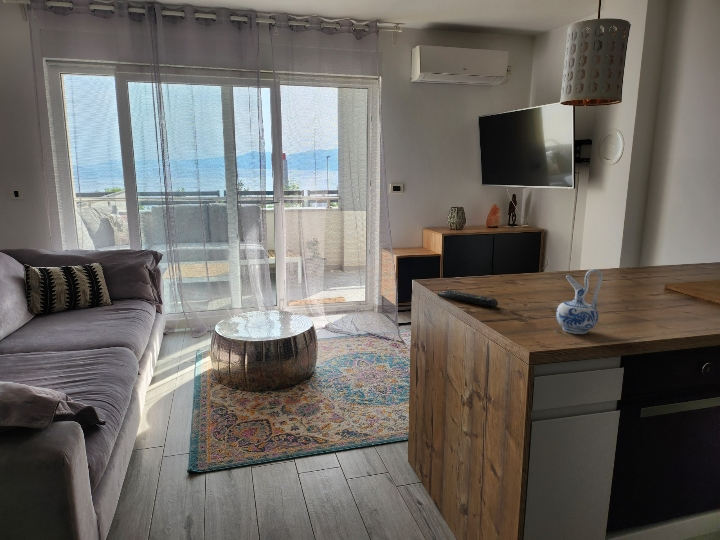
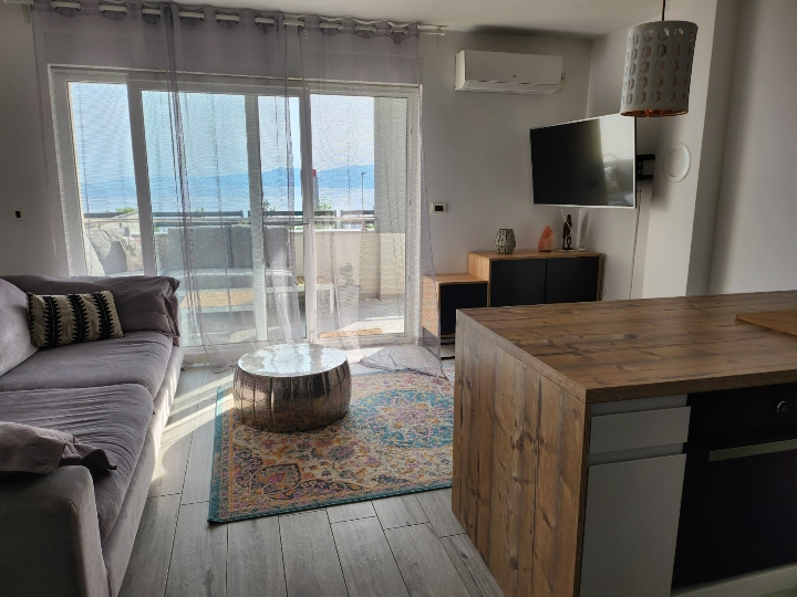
- ceramic pitcher (578, 299)
- remote control (466, 298)
